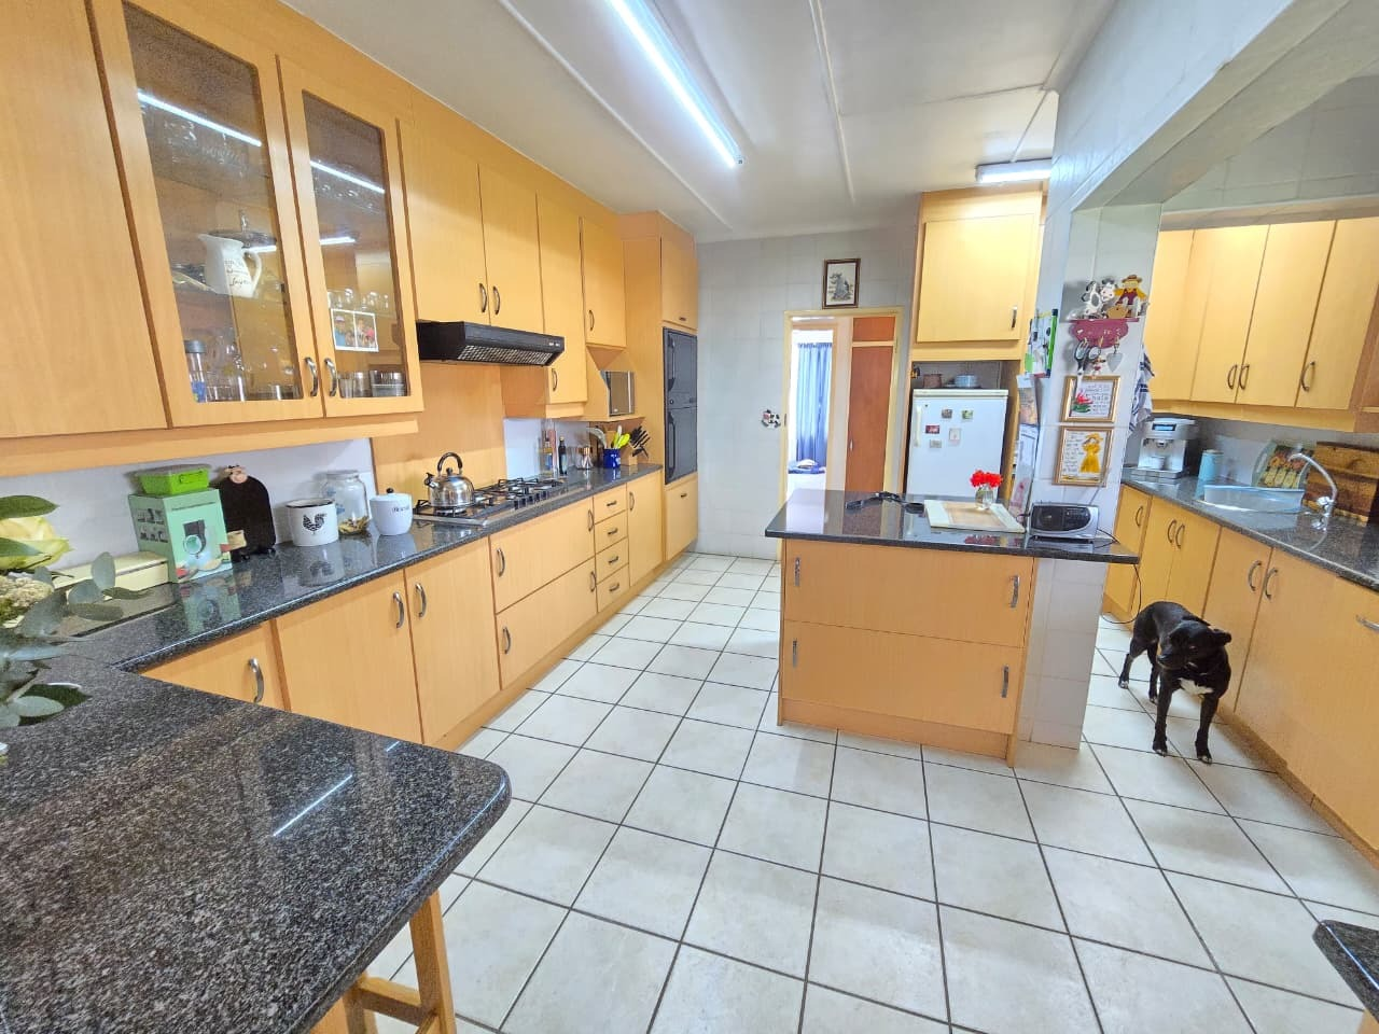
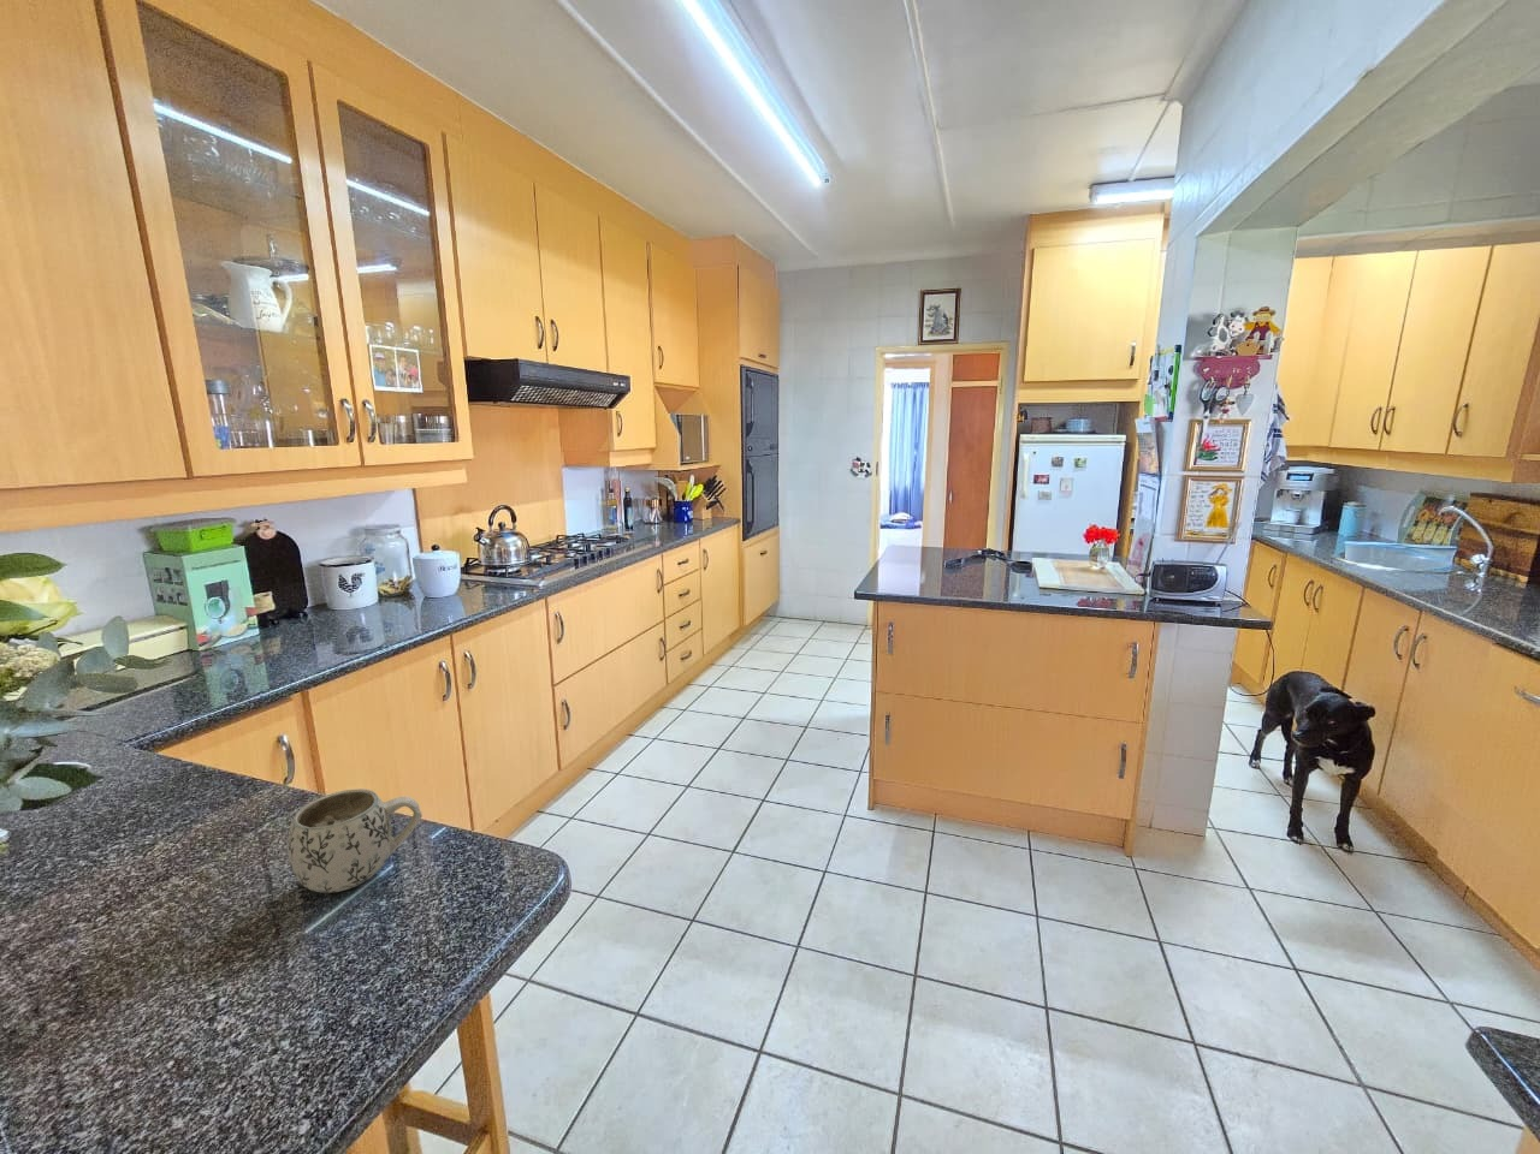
+ mug (359, 838)
